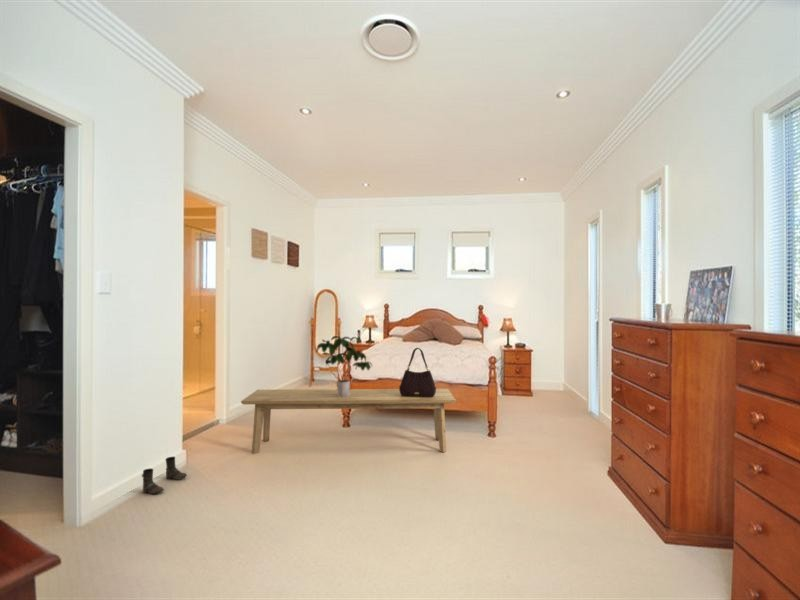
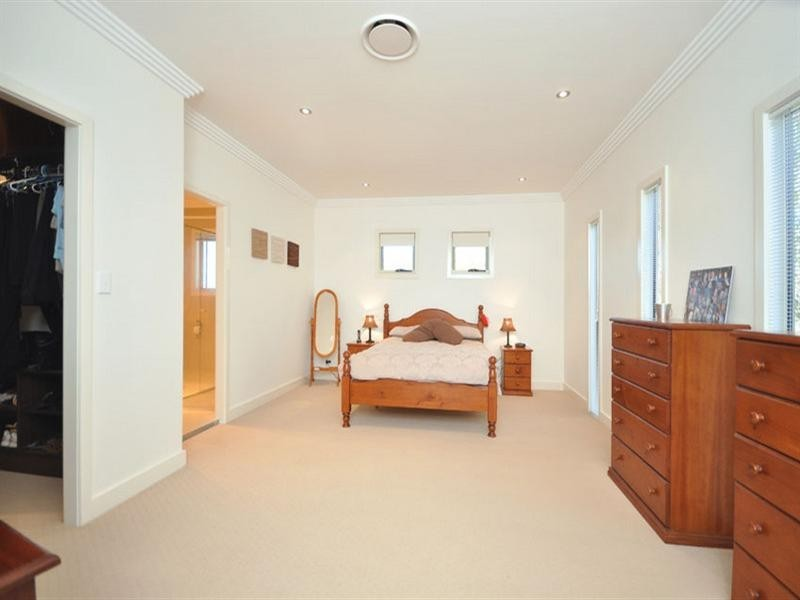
- boots (166, 474)
- potted plant (343, 363)
- bench (351, 408)
- handbag (417, 372)
